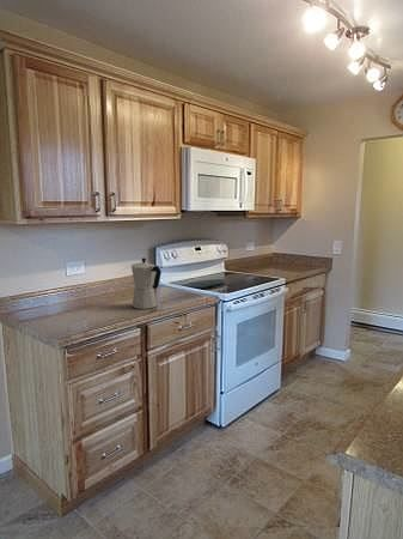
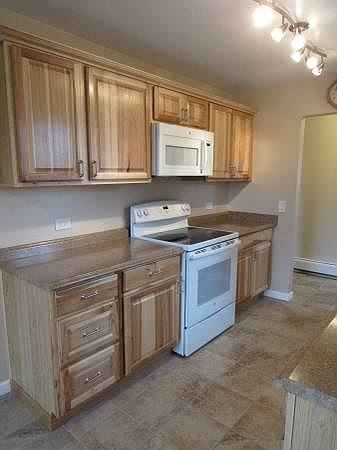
- moka pot (146, 281)
